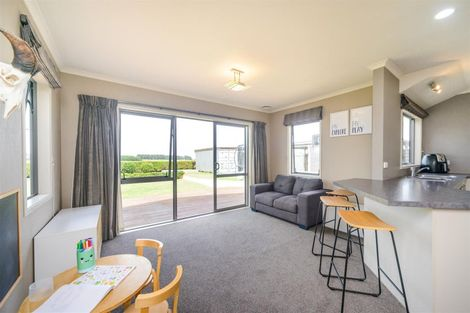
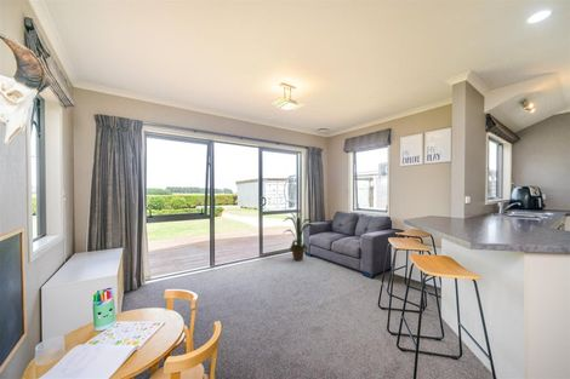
+ house plant (300, 236)
